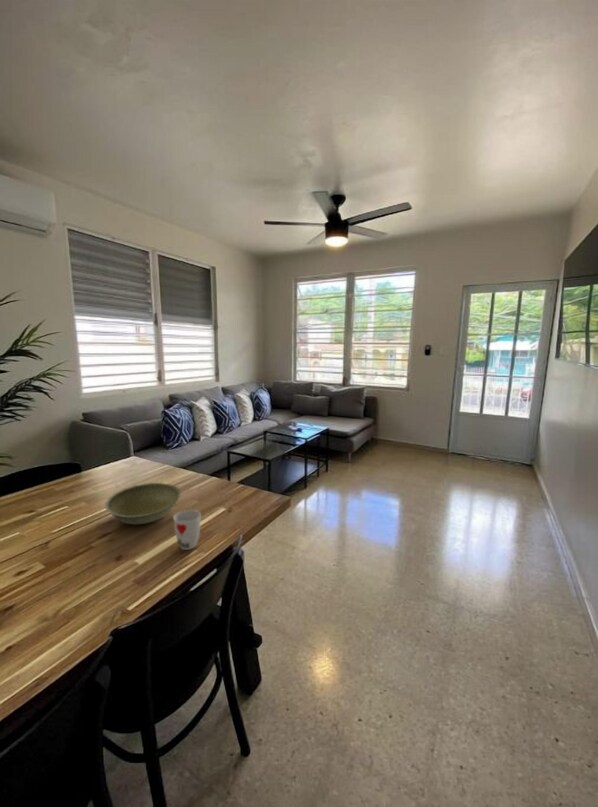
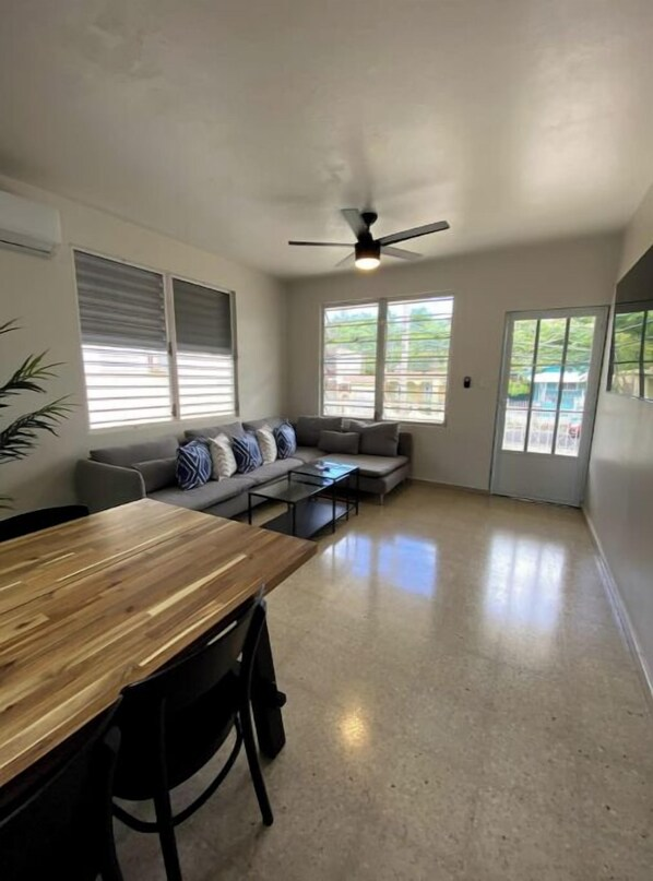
- cup (187, 530)
- bowl (144, 506)
